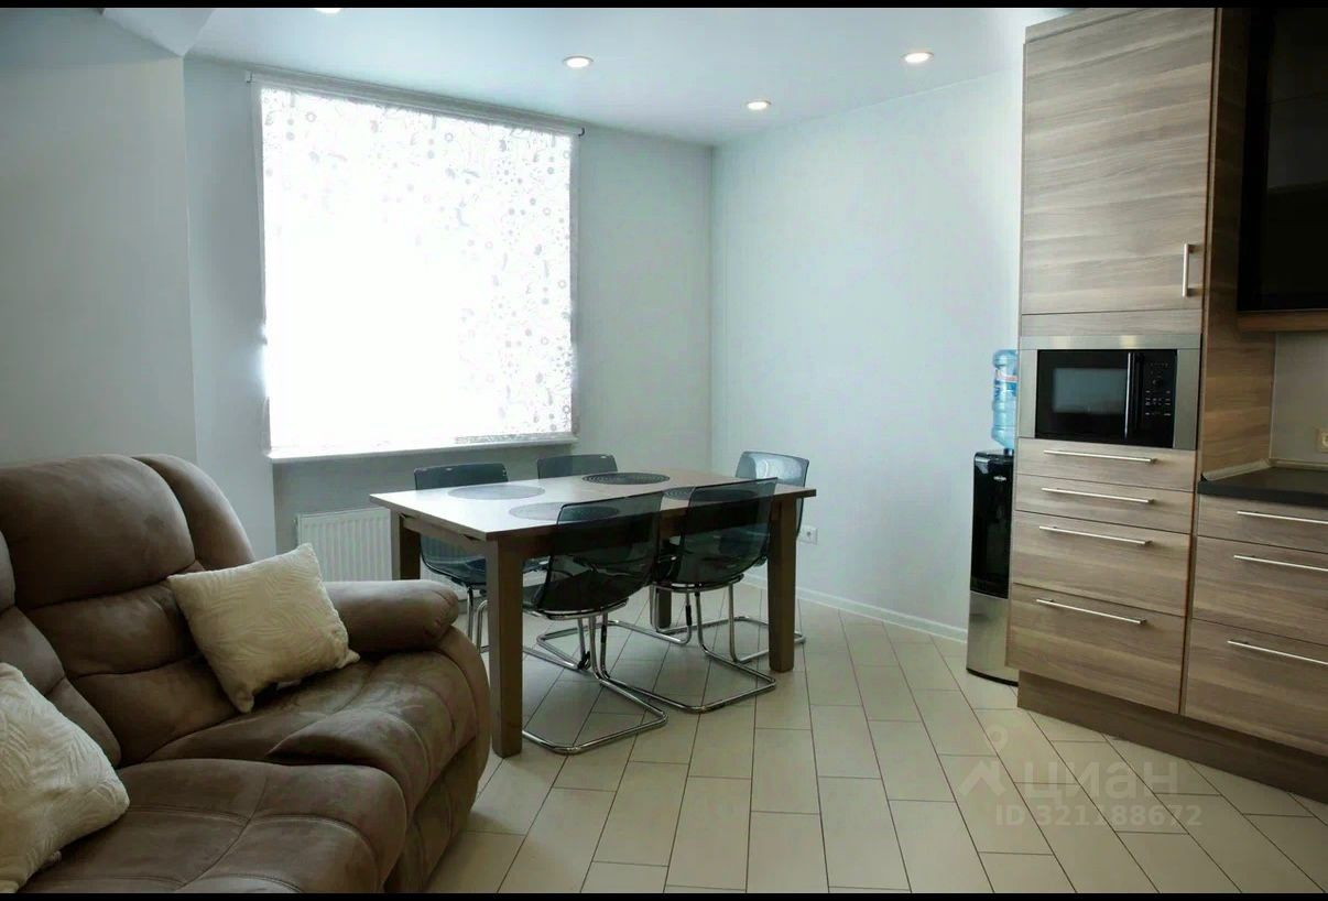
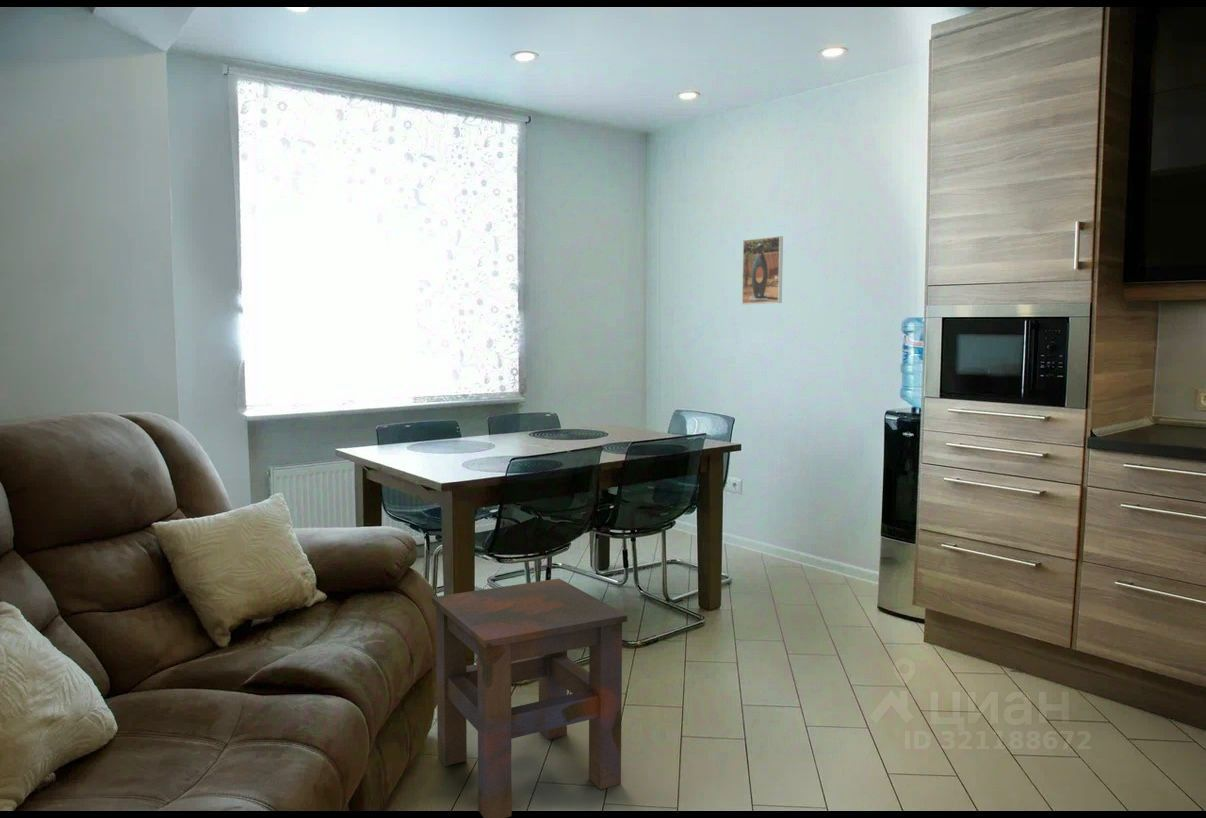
+ side table (524, 680)
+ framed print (762, 271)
